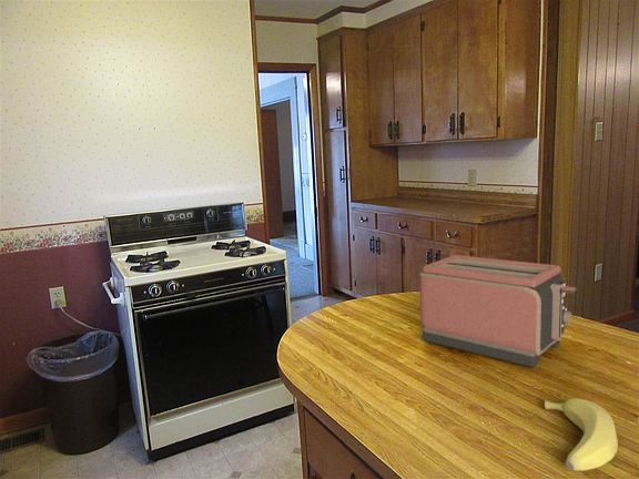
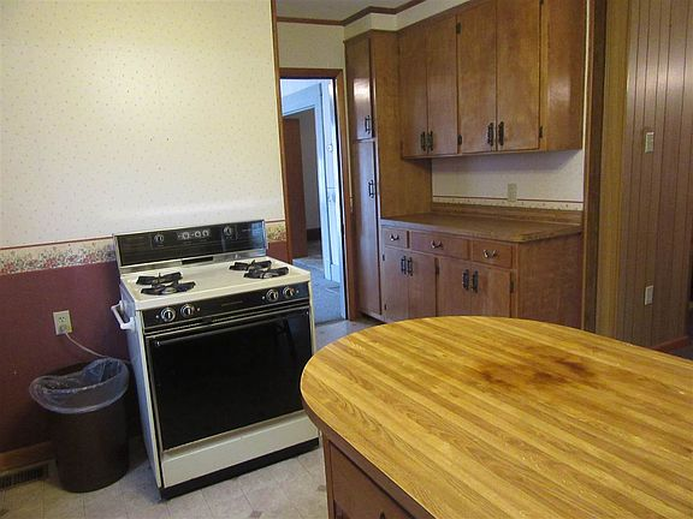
- toaster (497, 306)
- banana (572, 421)
